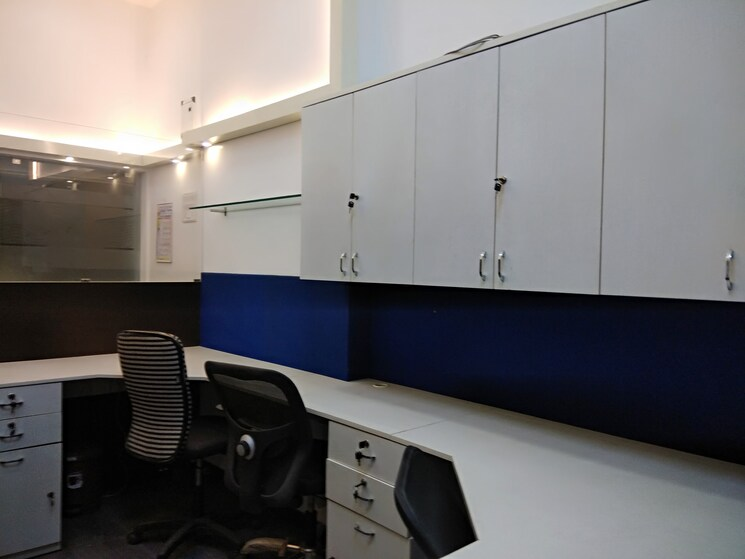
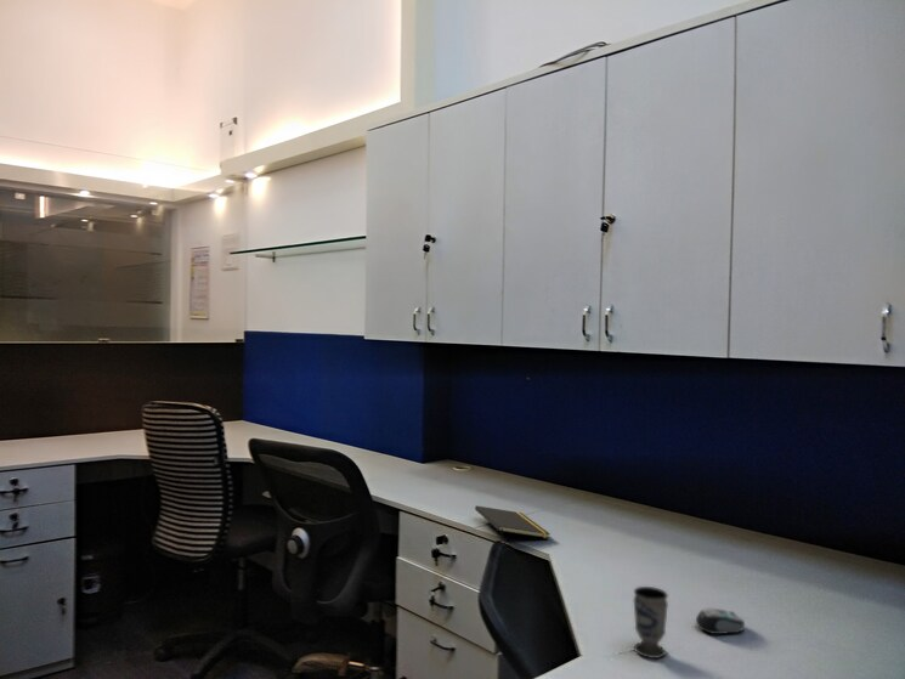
+ notepad (510, 521)
+ computer mouse (719, 618)
+ cup (650, 621)
